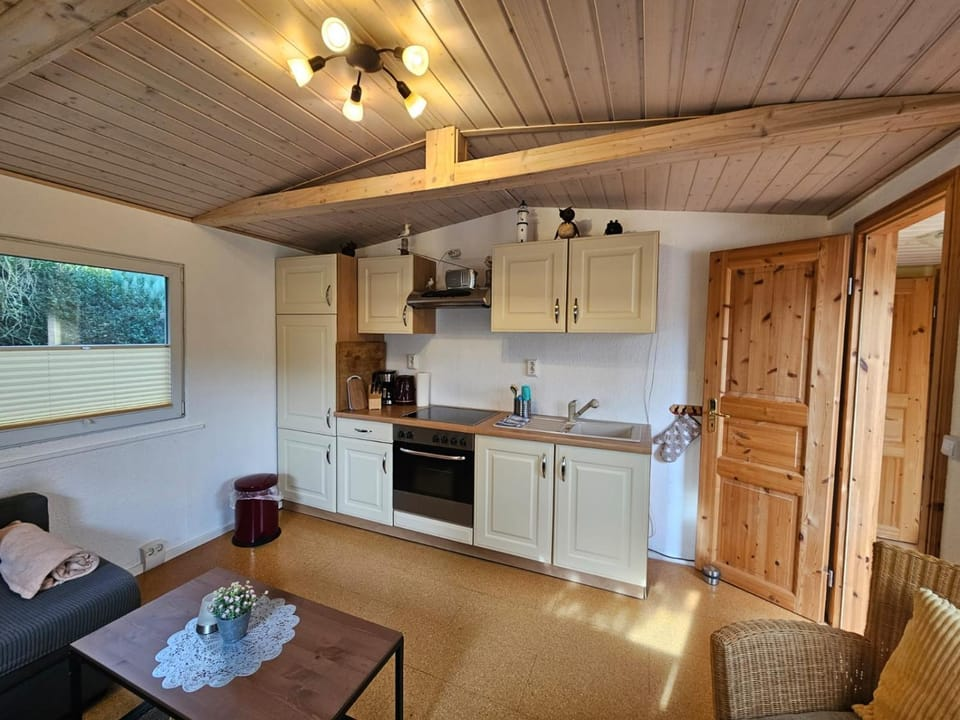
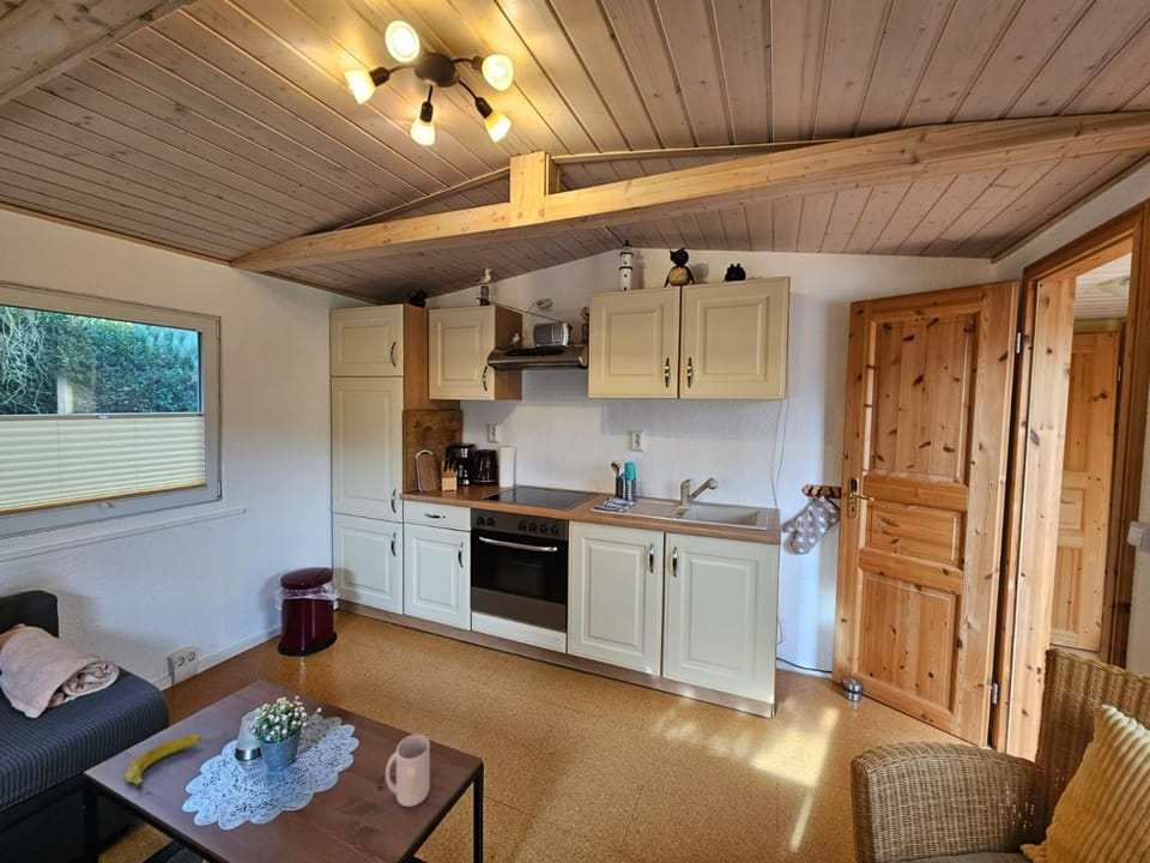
+ mug (407, 770)
+ banana (159, 758)
